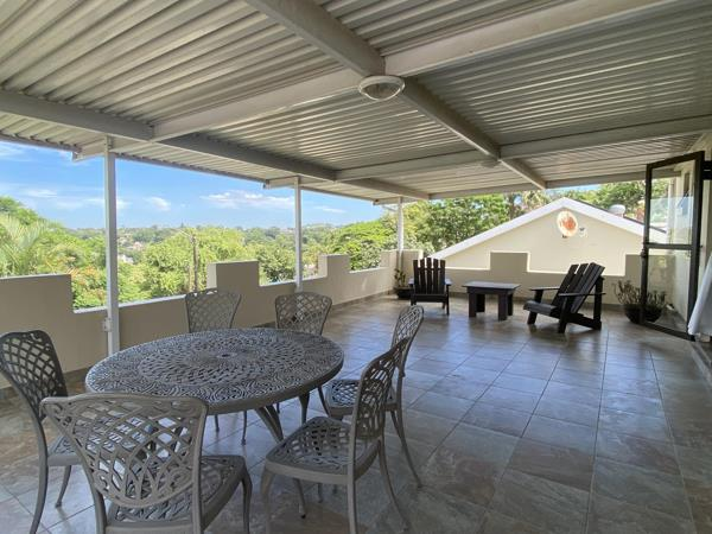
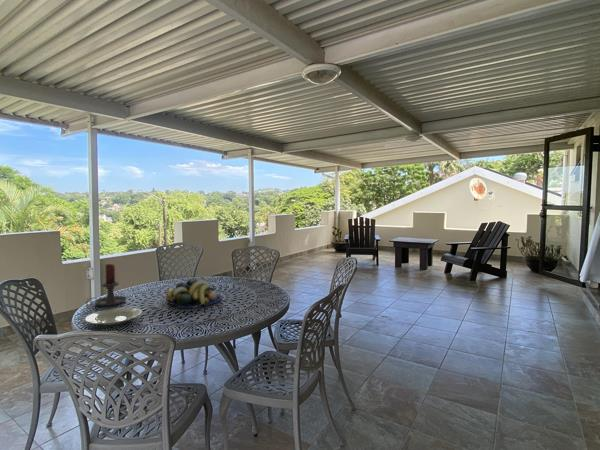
+ candle holder (106, 284)
+ fruit bowl (195, 290)
+ plate (114, 317)
